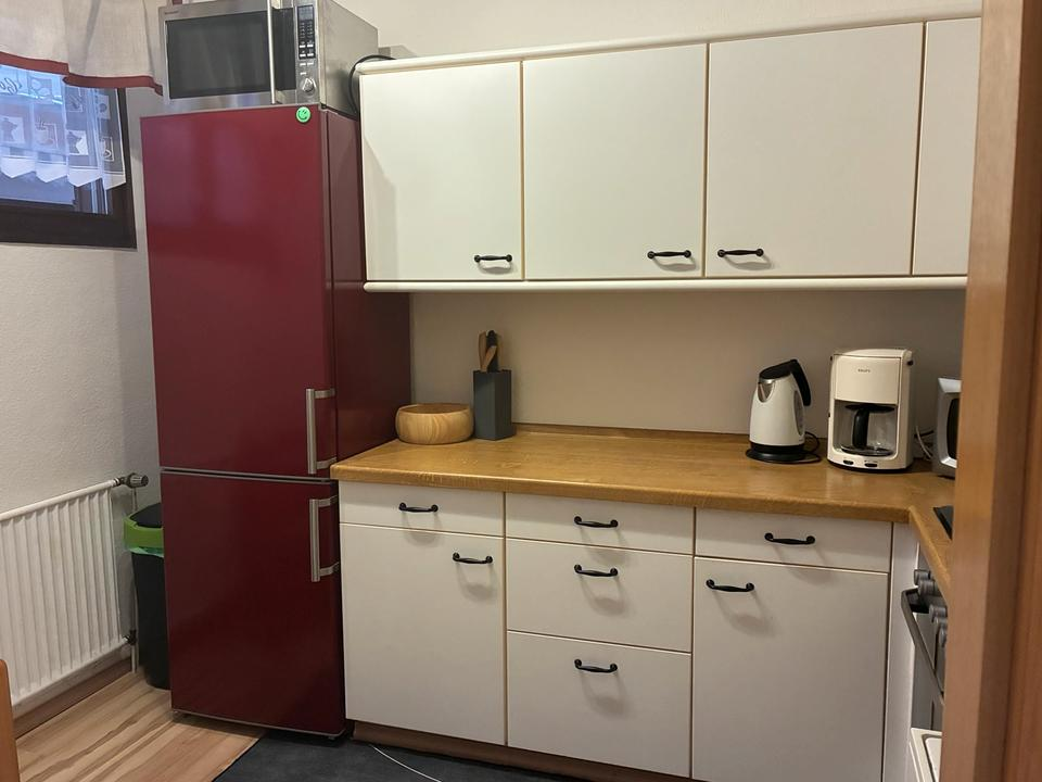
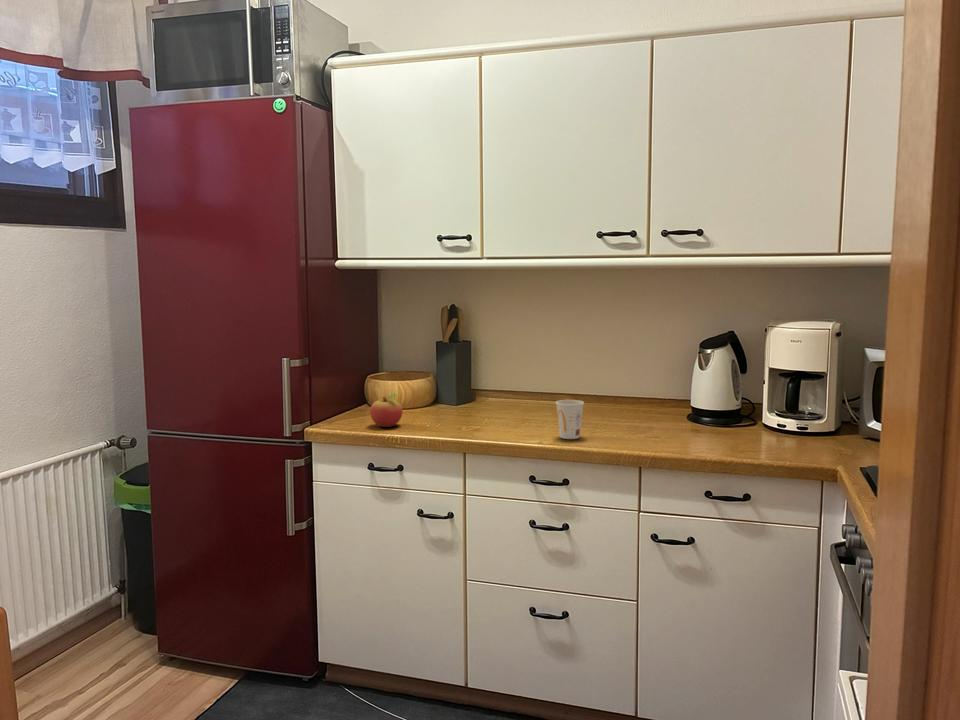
+ cup (569, 419)
+ fruit (386, 409)
